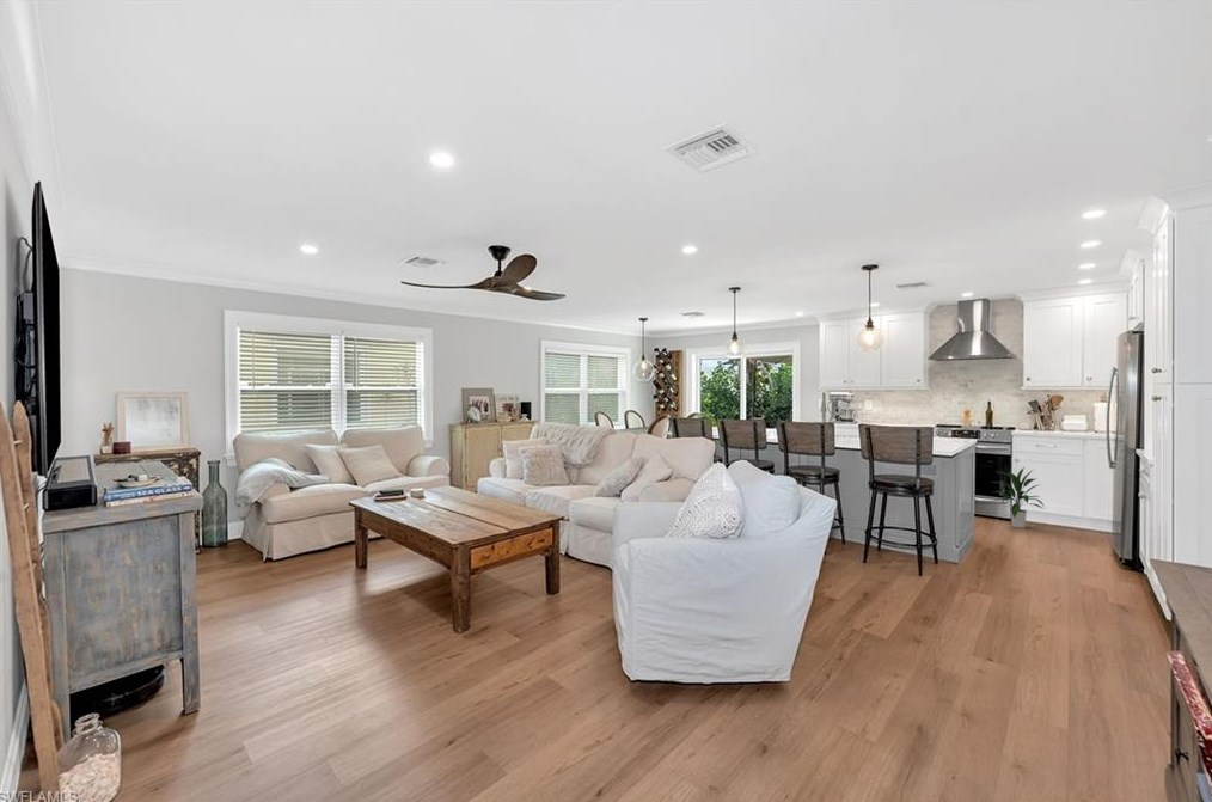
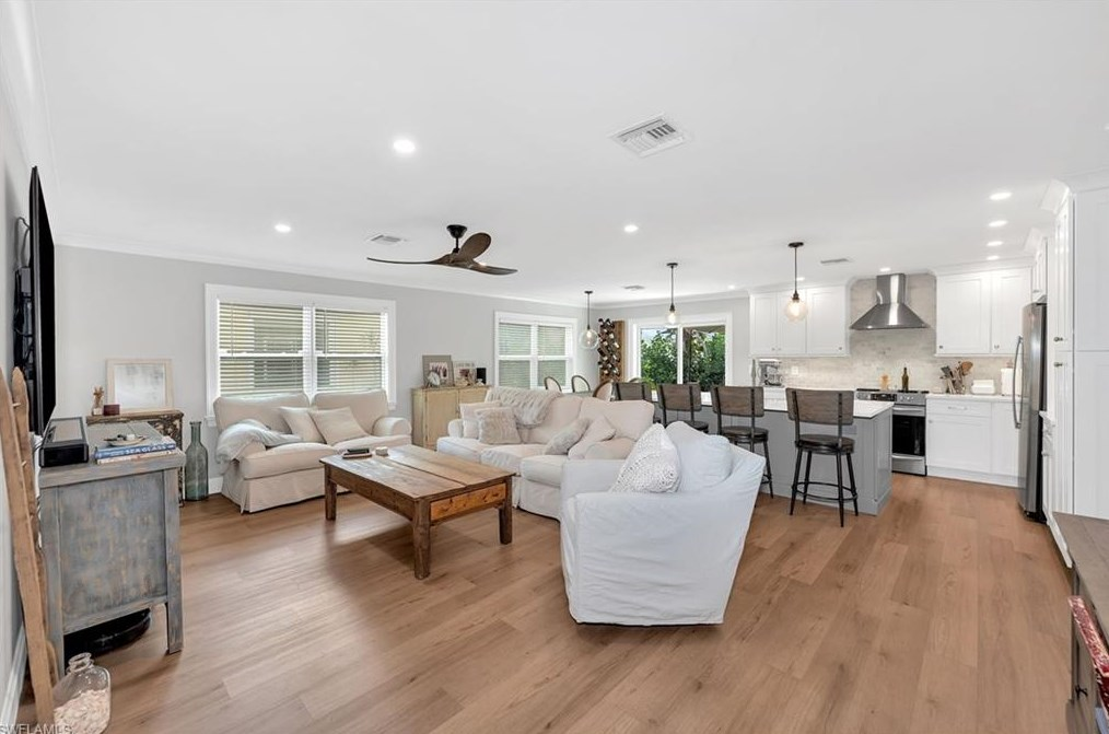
- indoor plant (1017, 496)
